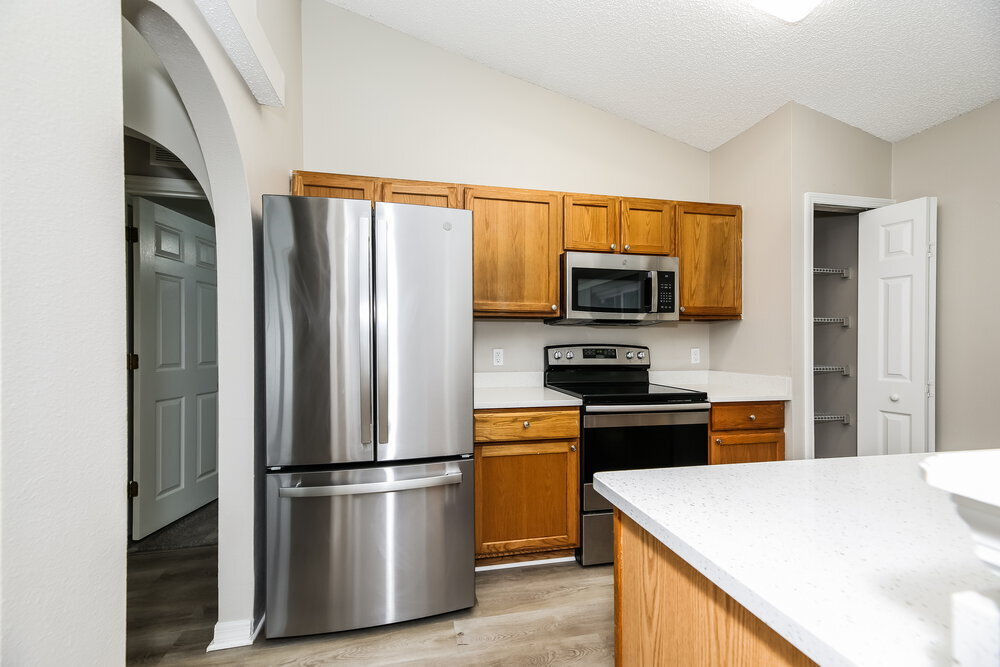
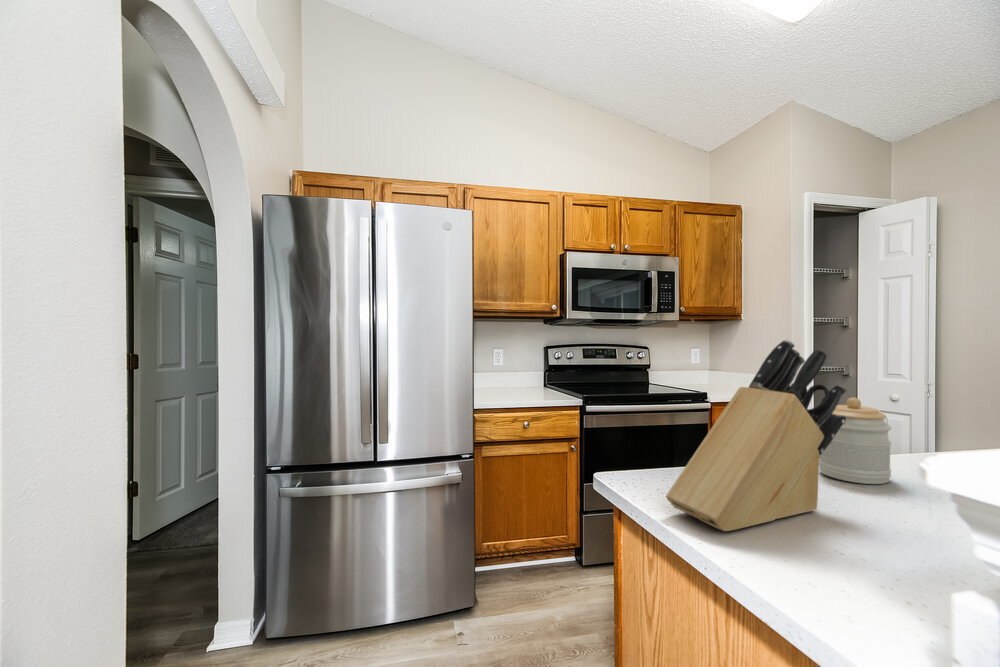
+ knife block (760, 424)
+ jar (853, 436)
